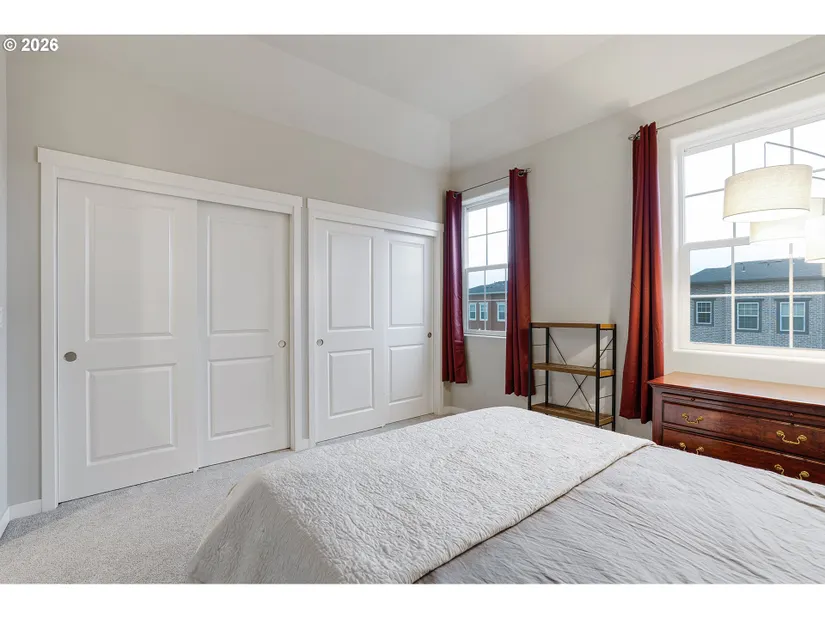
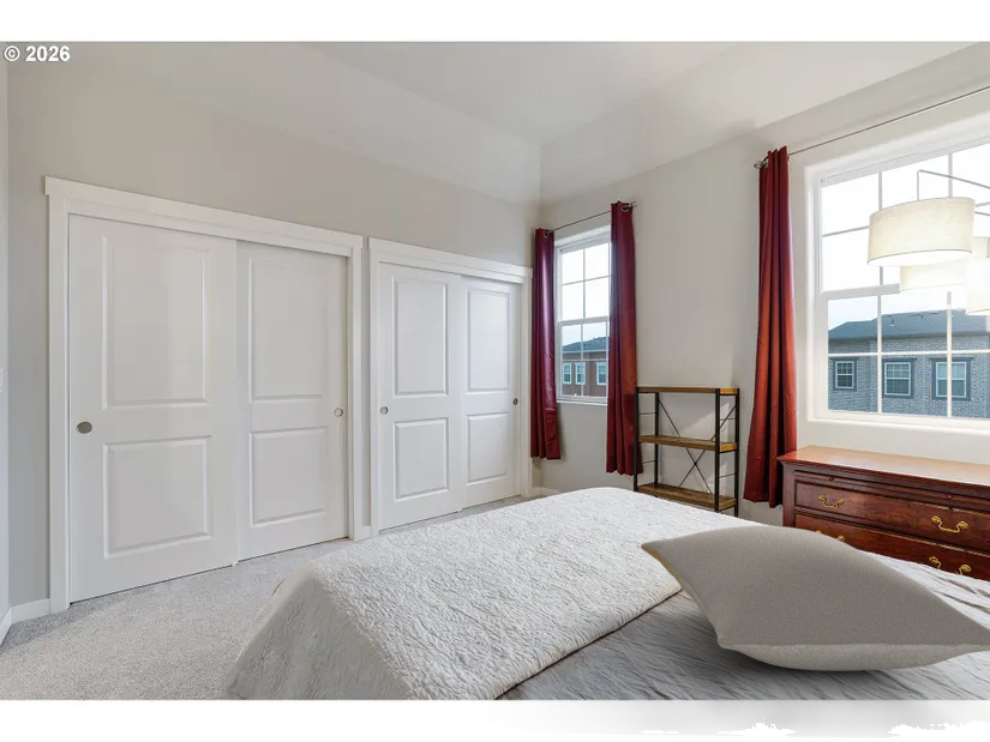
+ pillow (781, 583)
